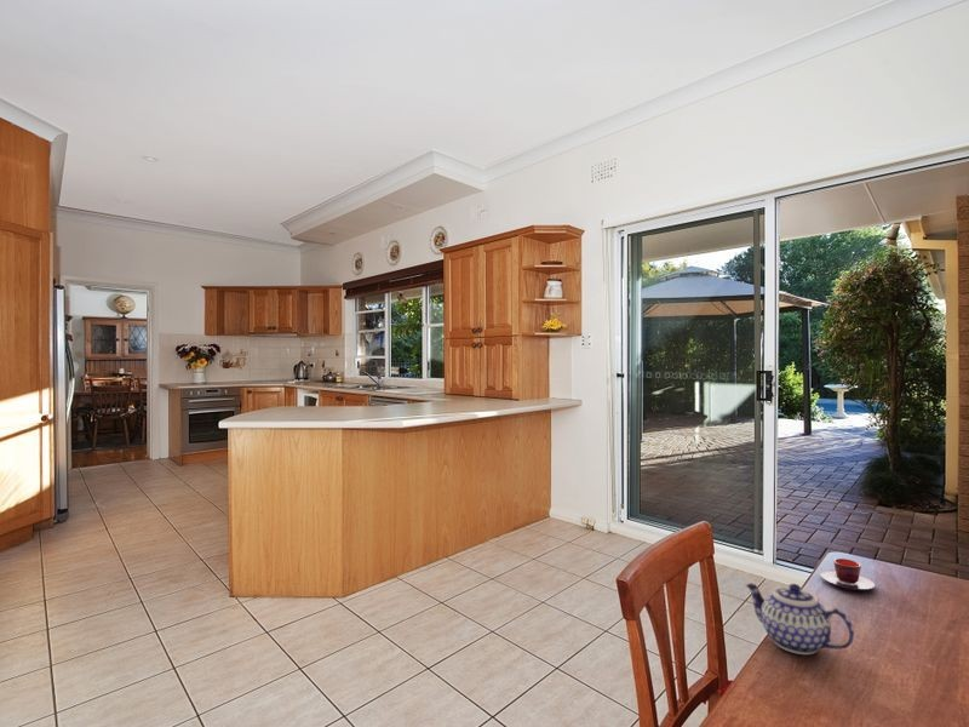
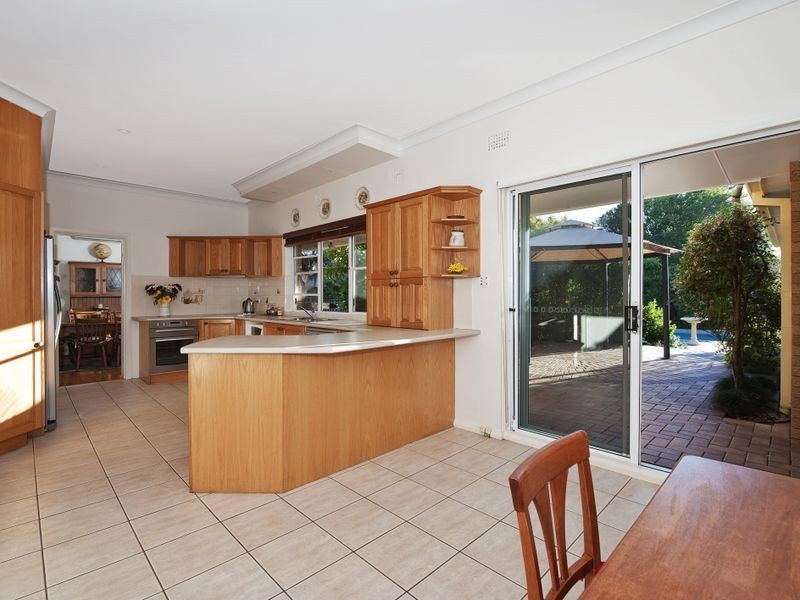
- teapot (795, 614)
- teacup (847, 572)
